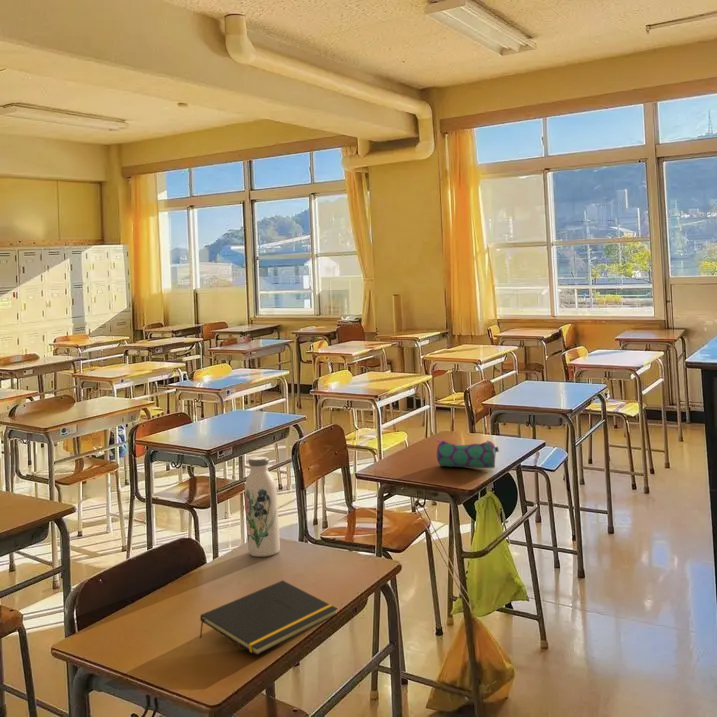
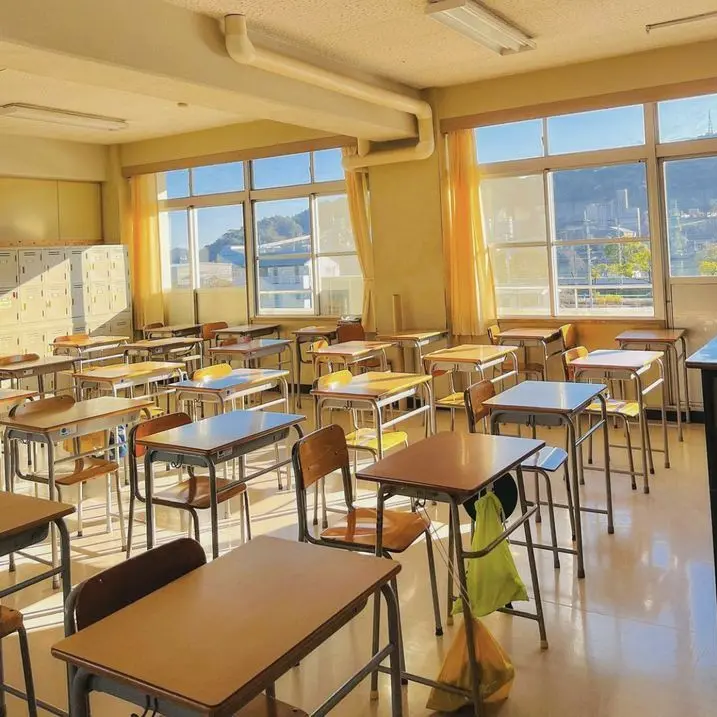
- pencil case (466, 453)
- notepad (270, 614)
- water bottle (261, 505)
